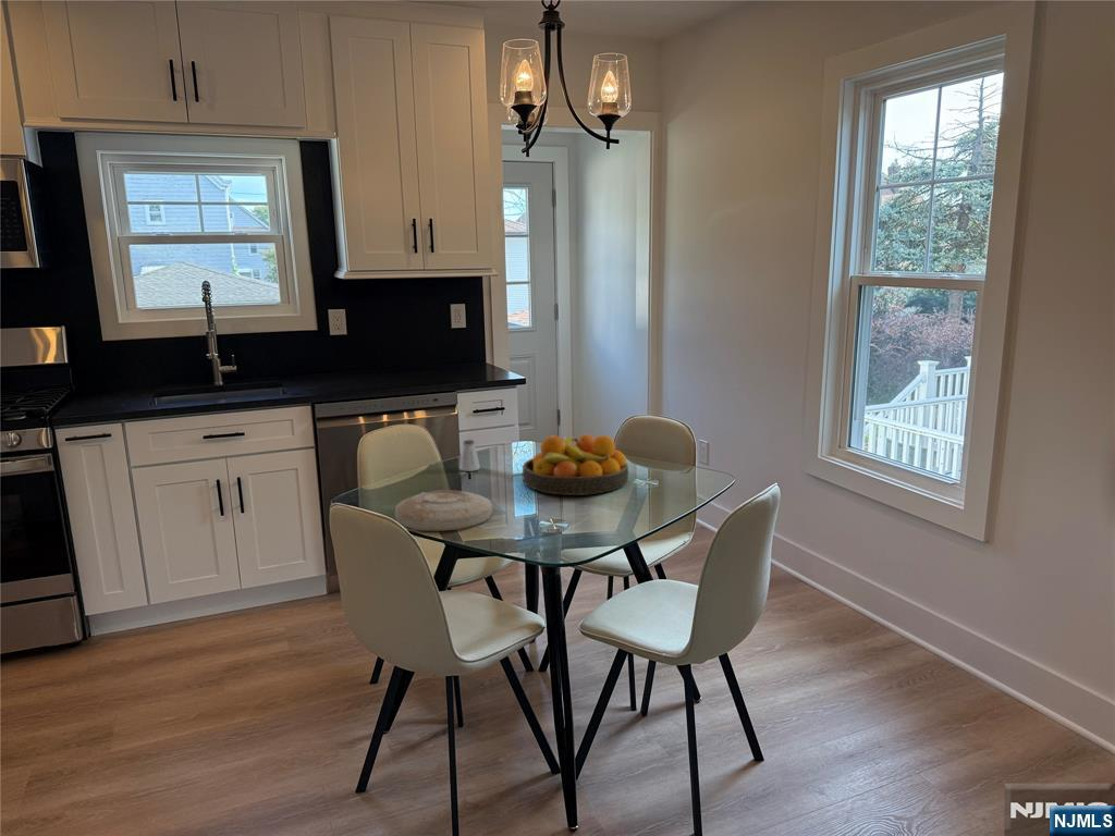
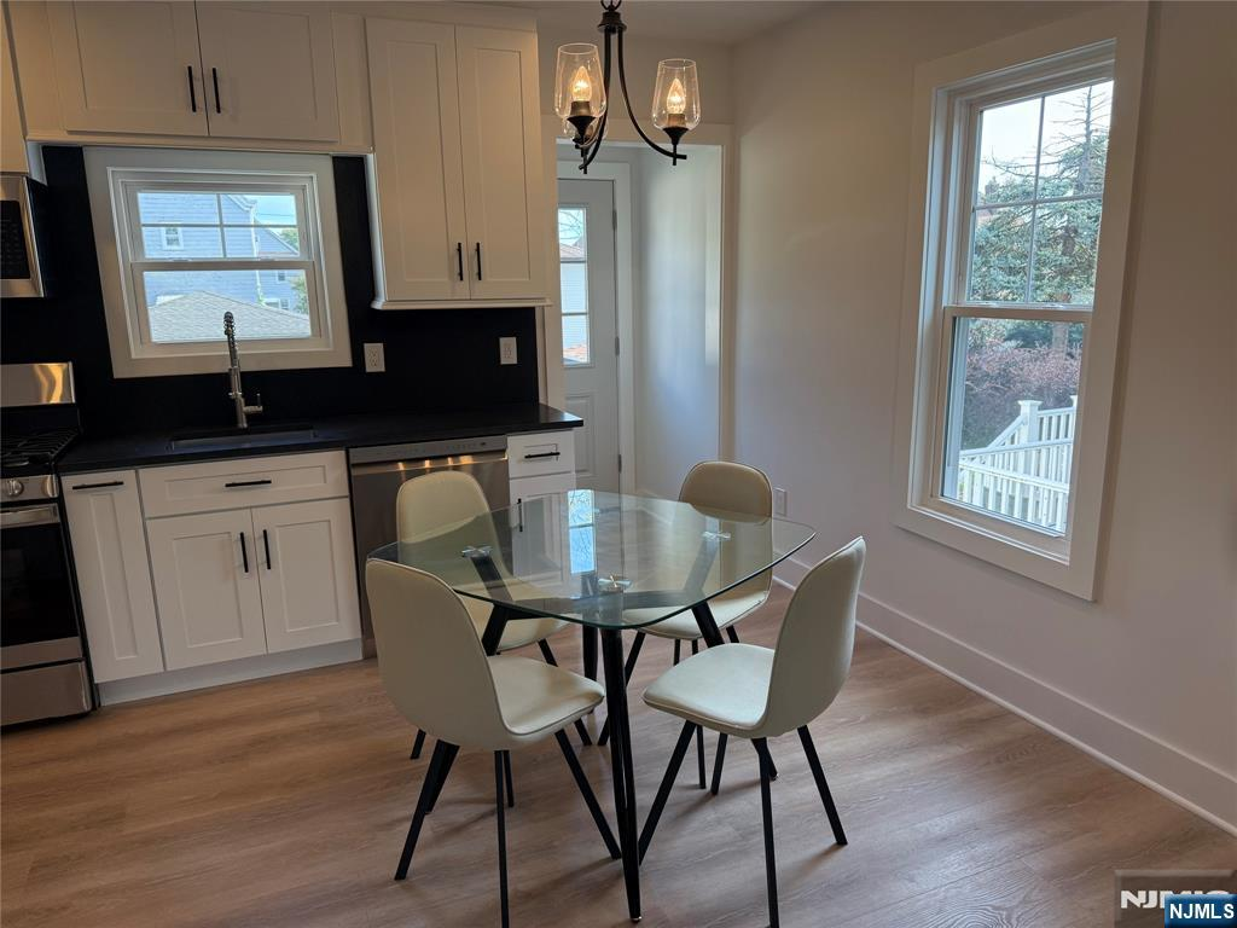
- saltshaker (469, 454)
- plate (443, 505)
- fruit bowl (575, 457)
